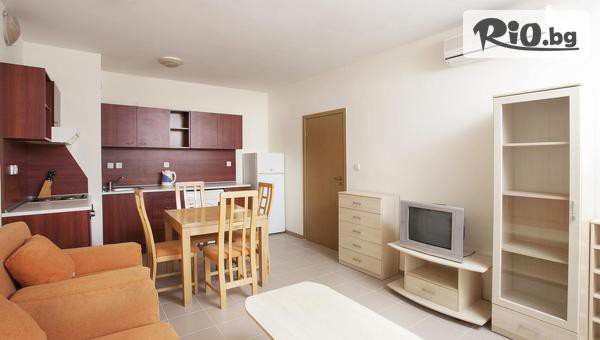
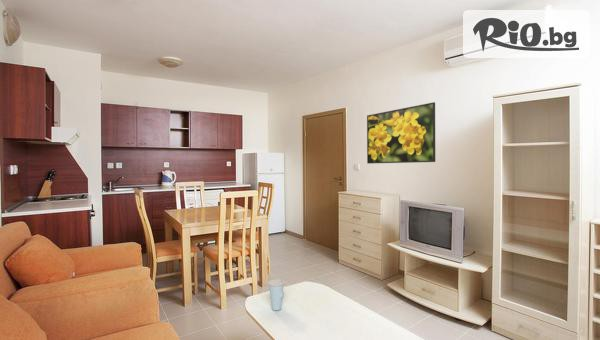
+ cup (276, 294)
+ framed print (397, 136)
